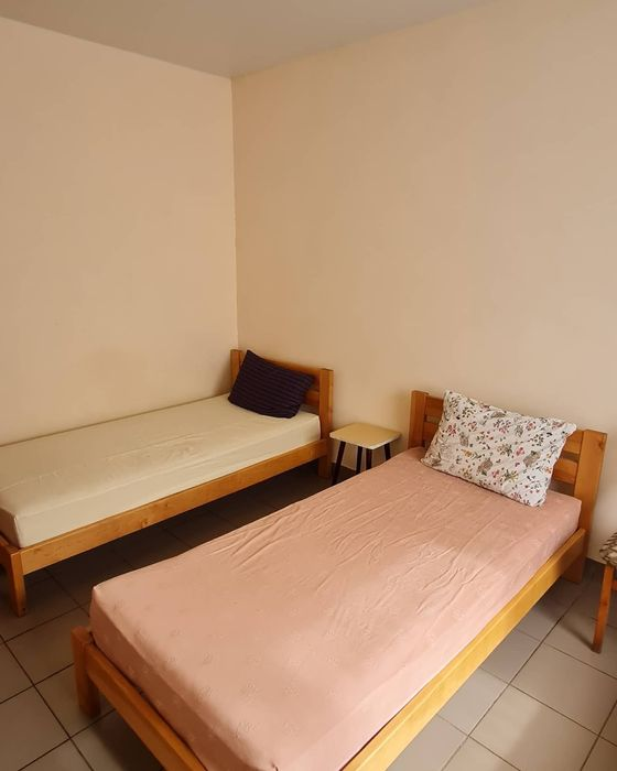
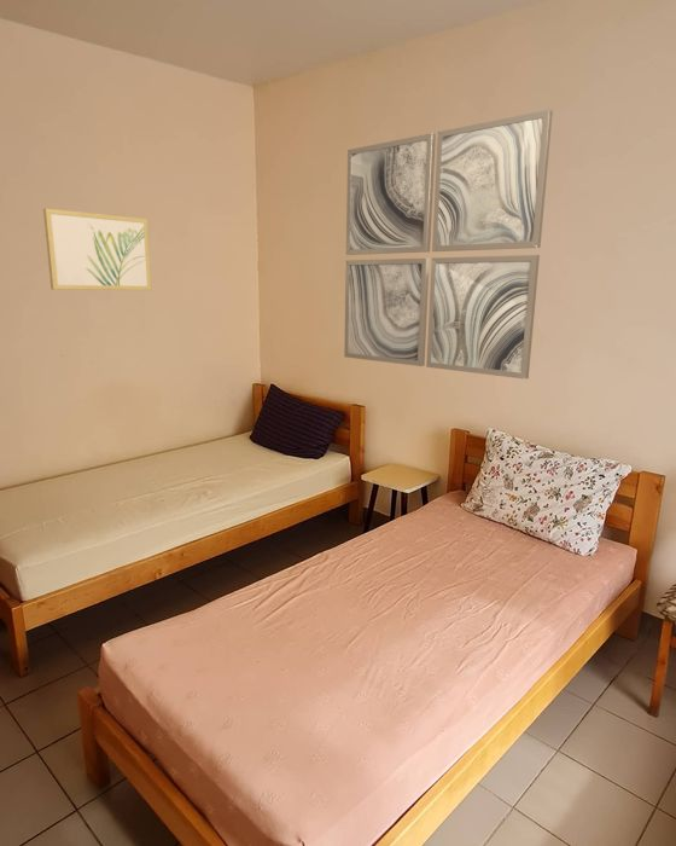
+ wall art (100, 251)
+ wall art (432, 257)
